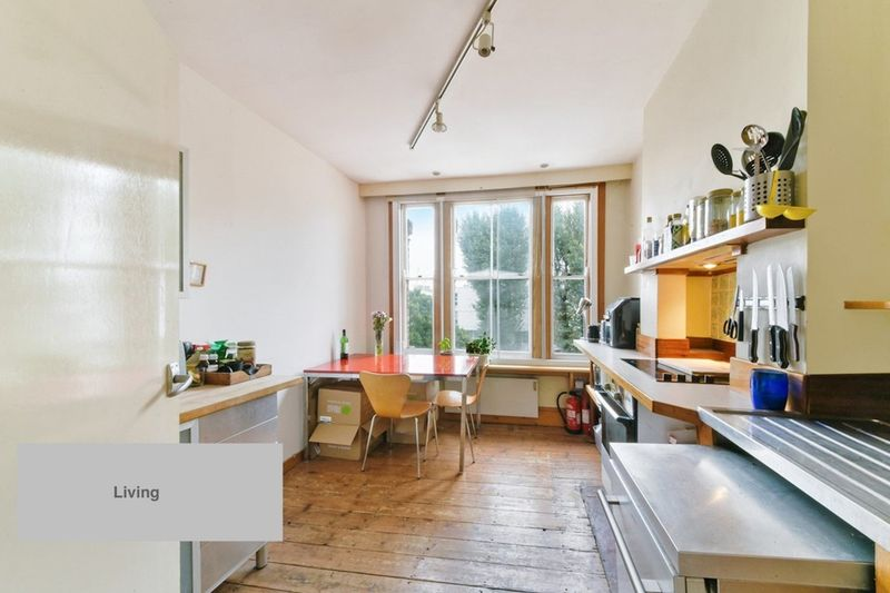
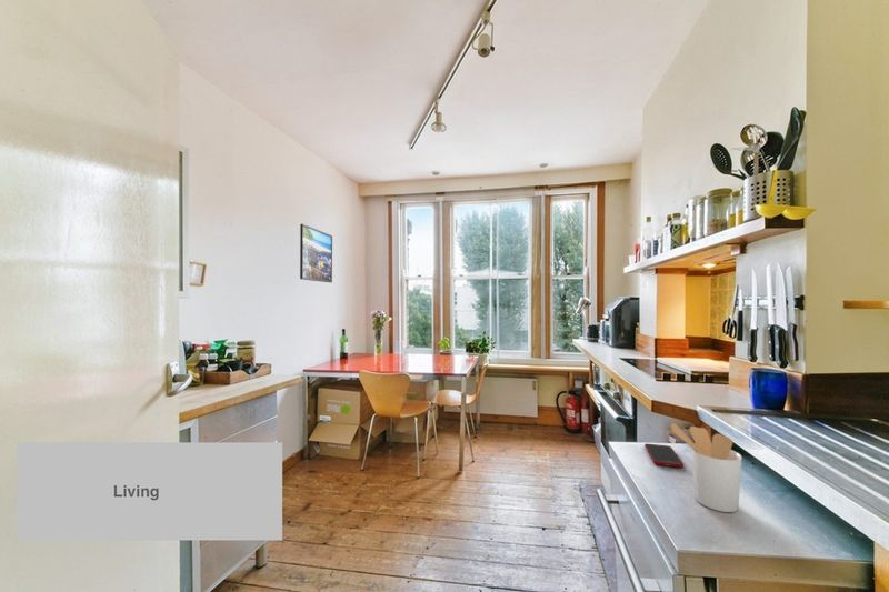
+ cell phone (662, 454)
+ utensil holder (703, 463)
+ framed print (317, 255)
